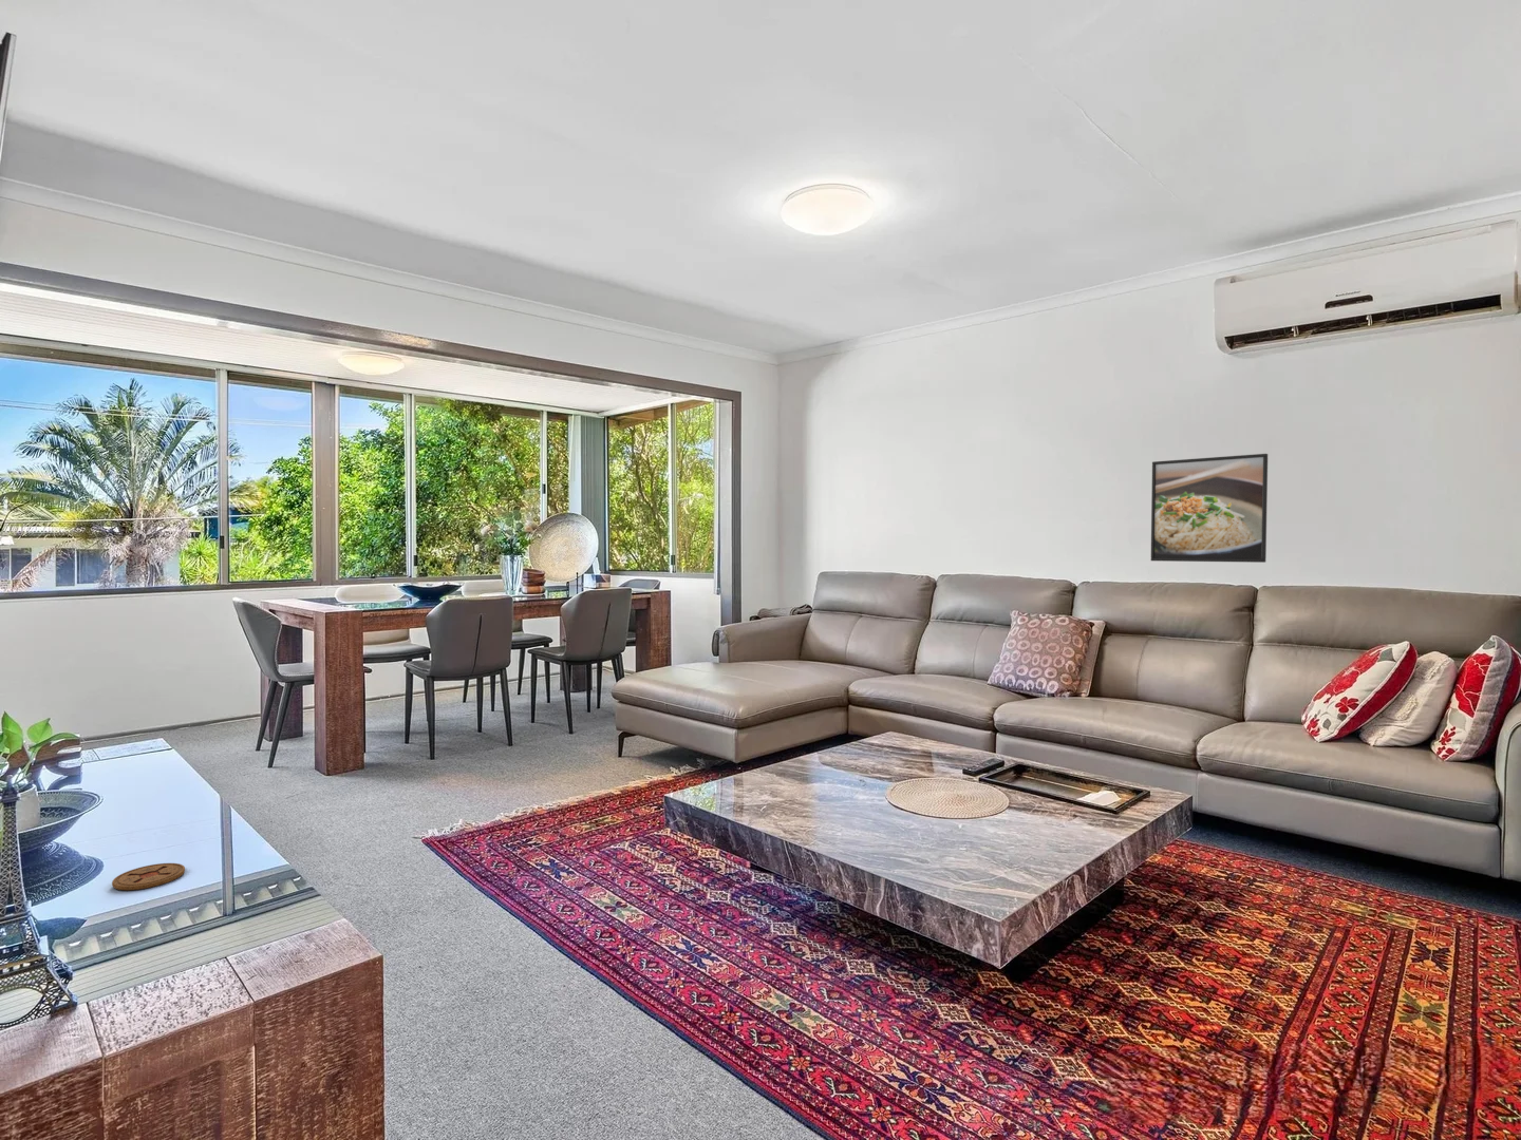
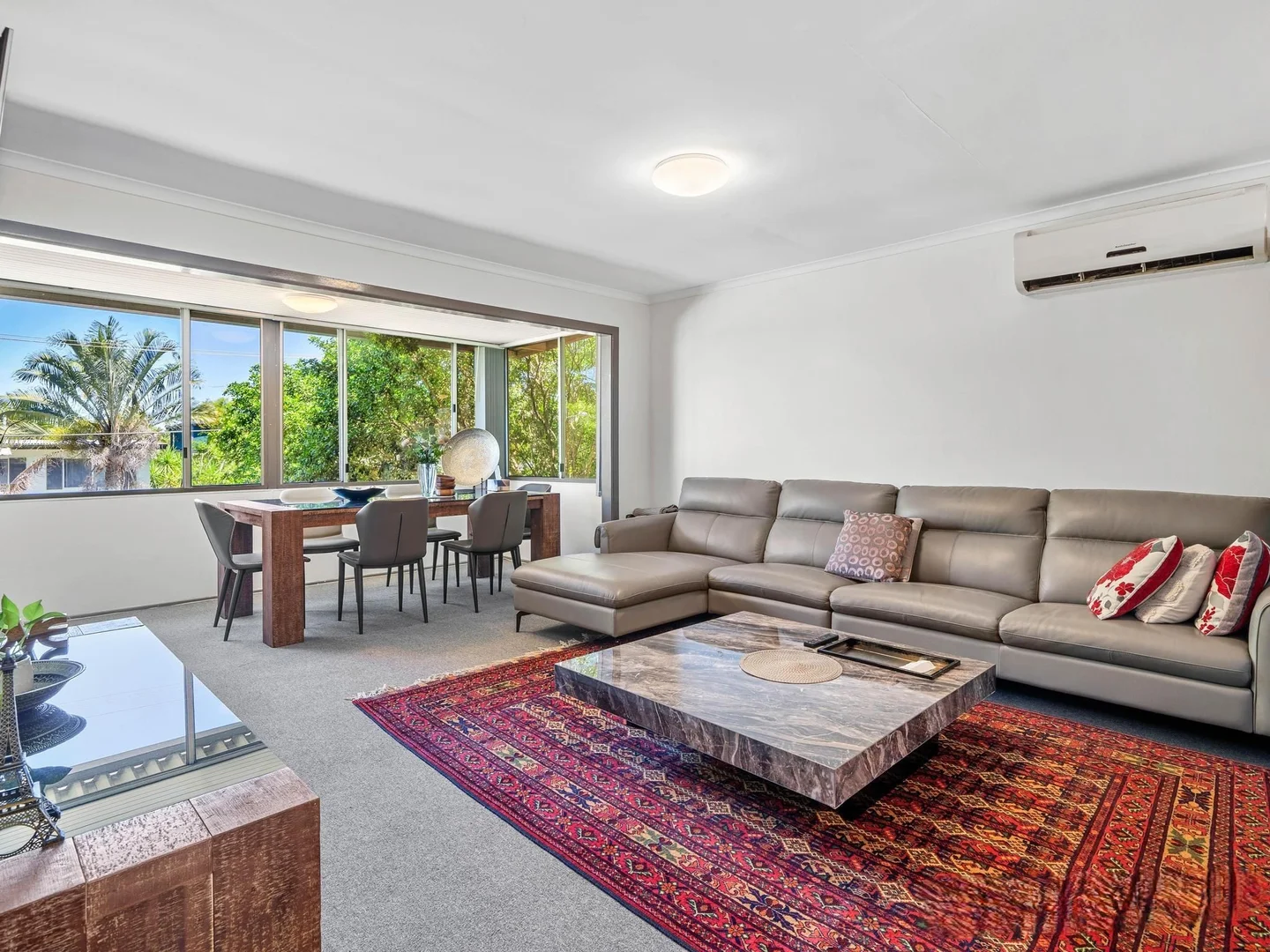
- coaster (149, 877)
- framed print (1206, 510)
